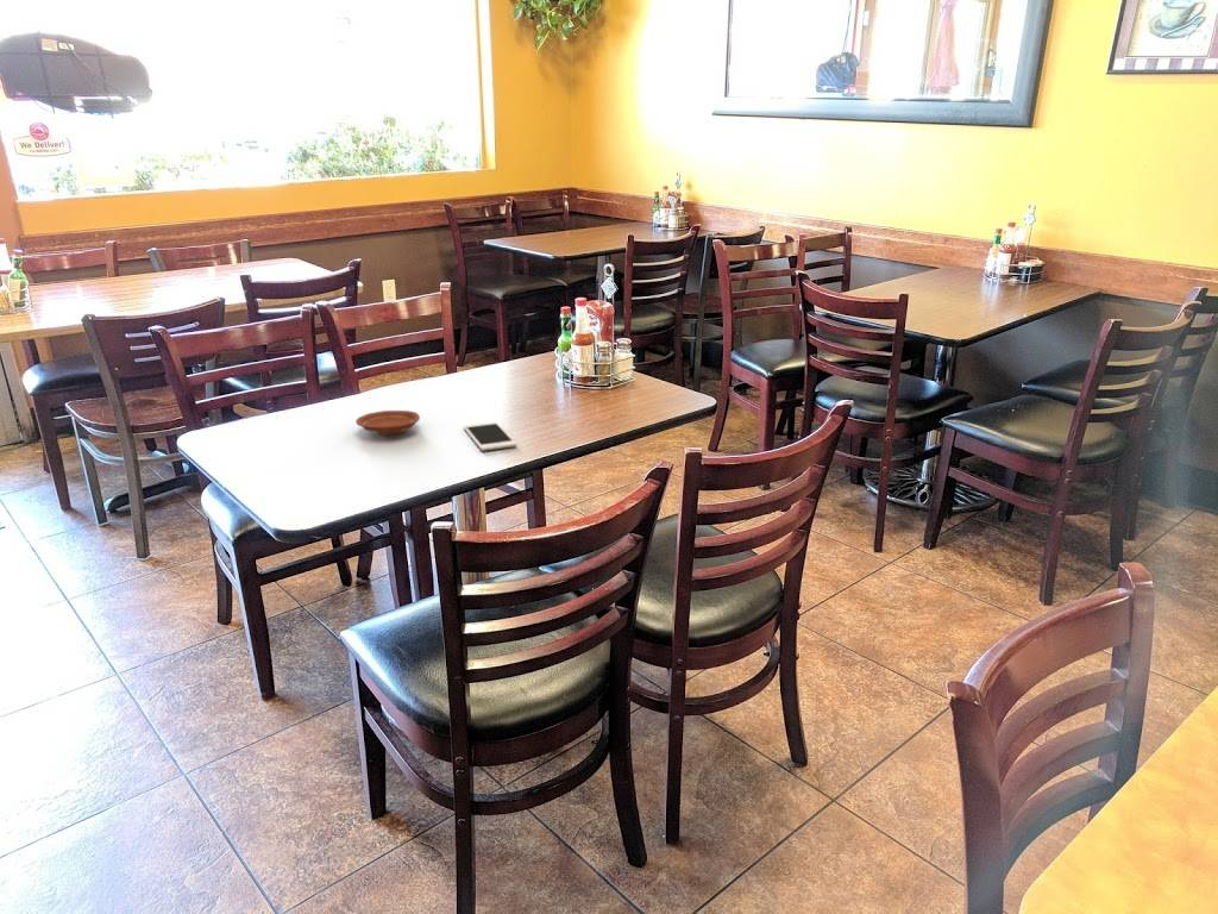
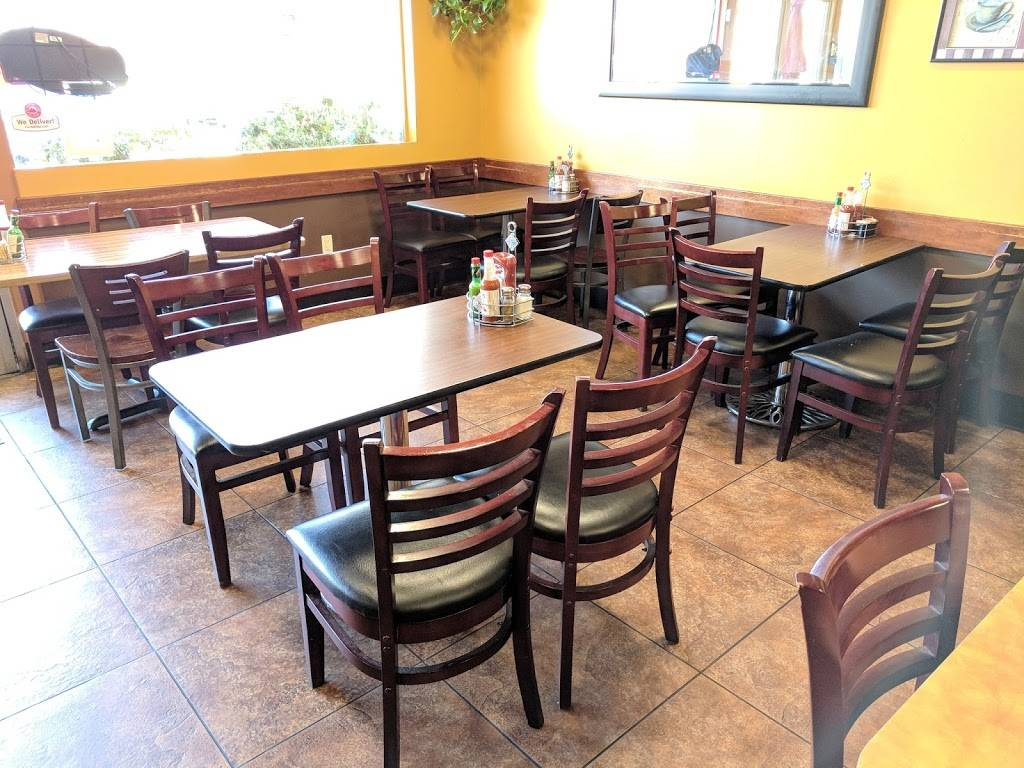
- cell phone (489, 436)
- plate (388, 424)
